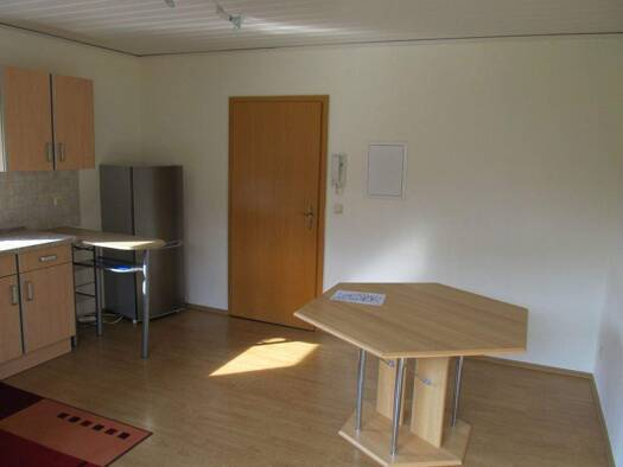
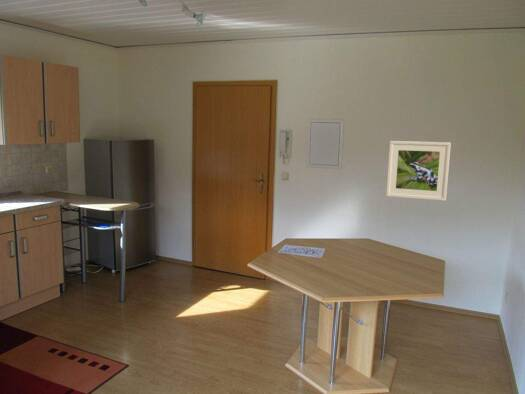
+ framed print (417, 170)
